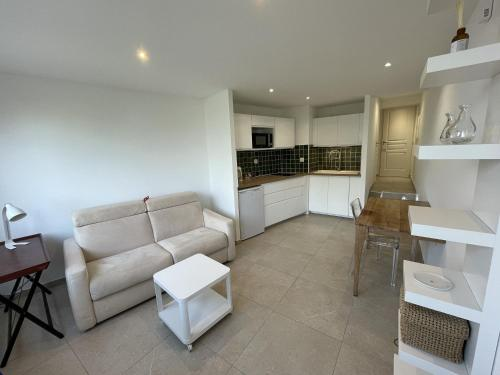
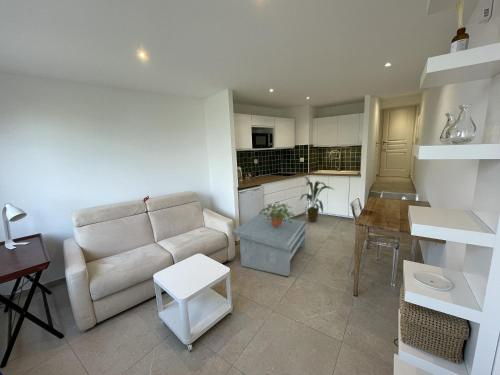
+ potted plant (278, 215)
+ house plant (316, 199)
+ coffee table (273, 239)
